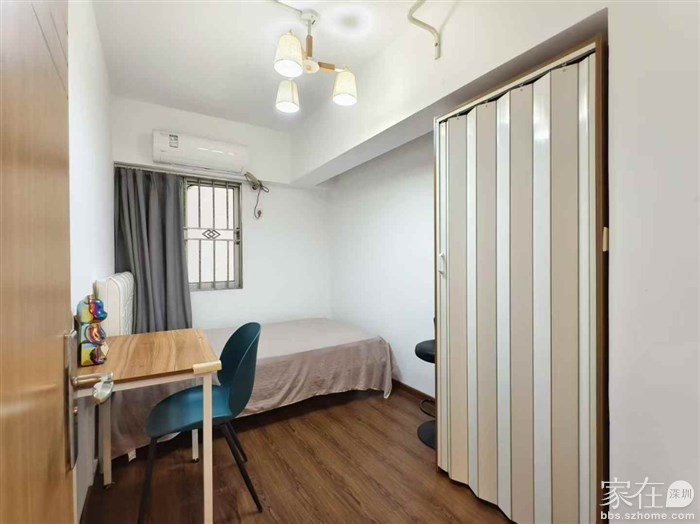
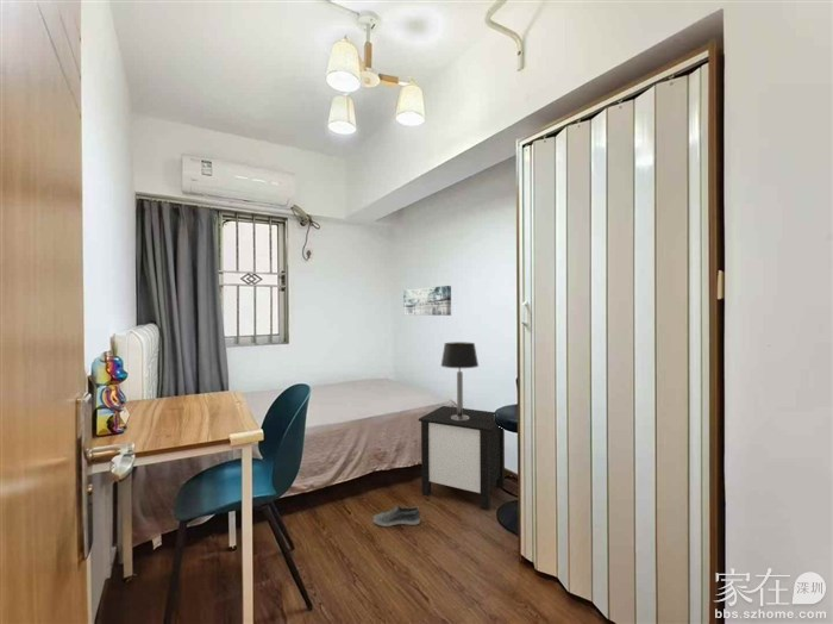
+ wall art (425, 301)
+ table lamp (459, 380)
+ shoe (396, 513)
+ nightstand (464, 453)
